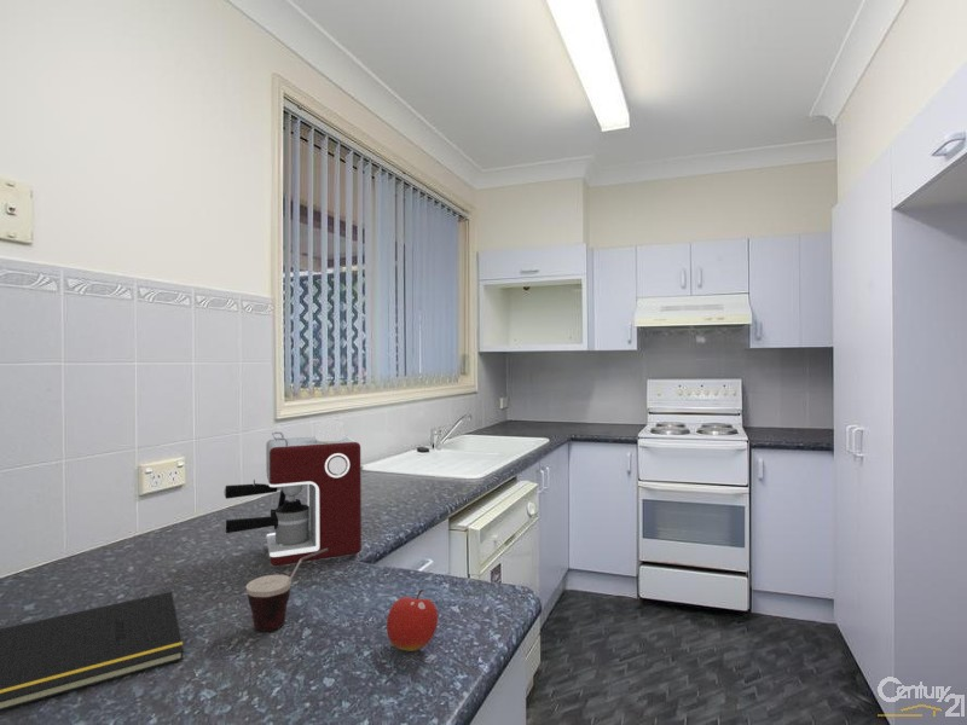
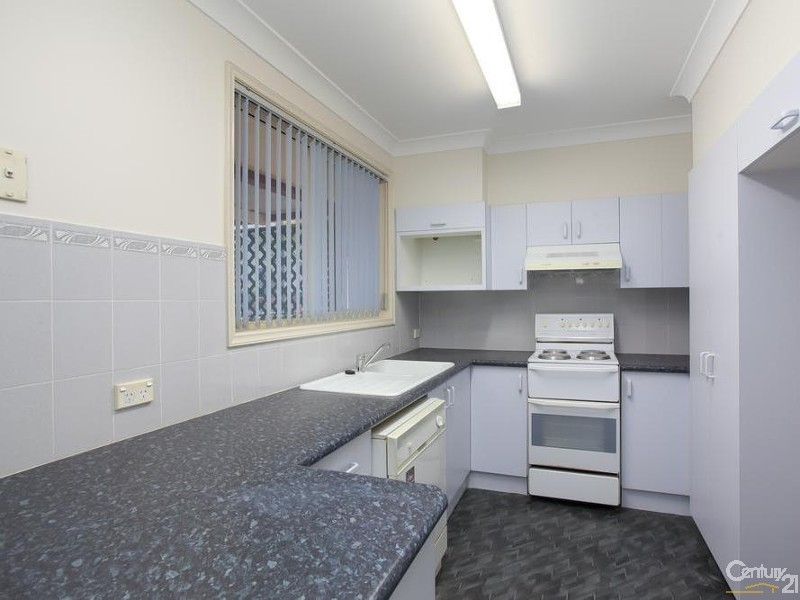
- cup (288, 587)
- notepad (87, 644)
- fruit (411, 620)
- coffee maker (293, 488)
